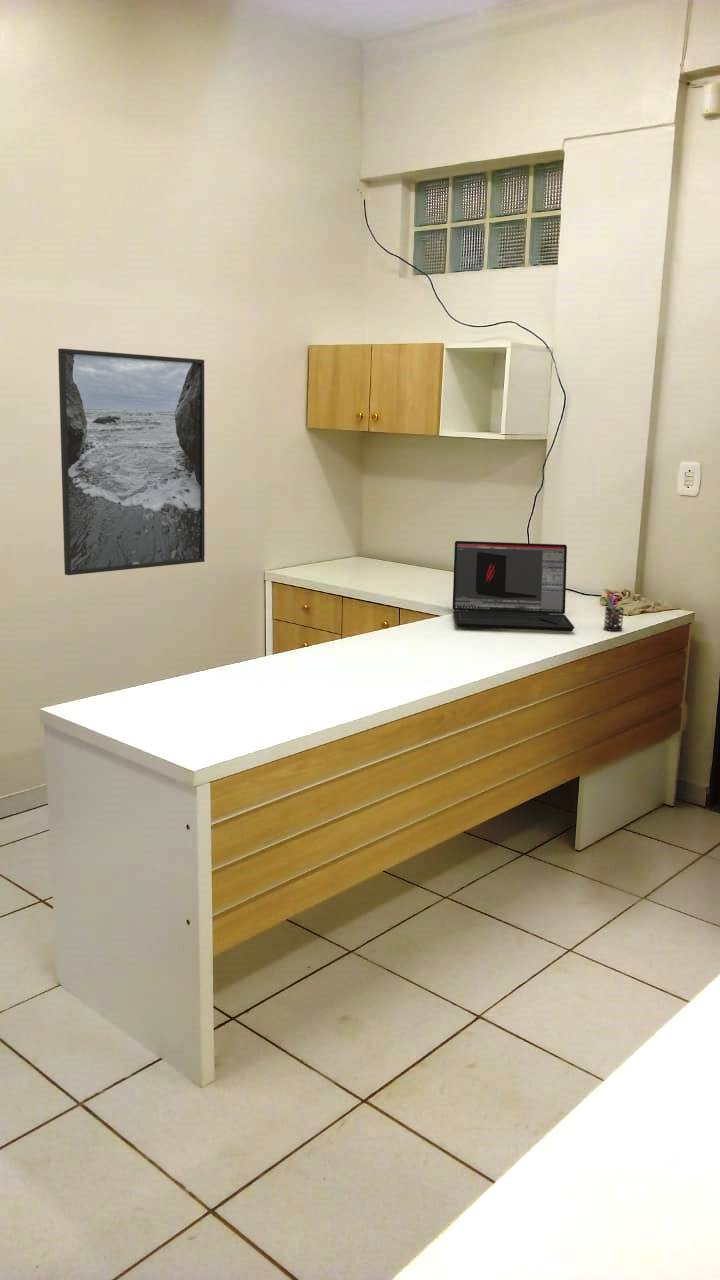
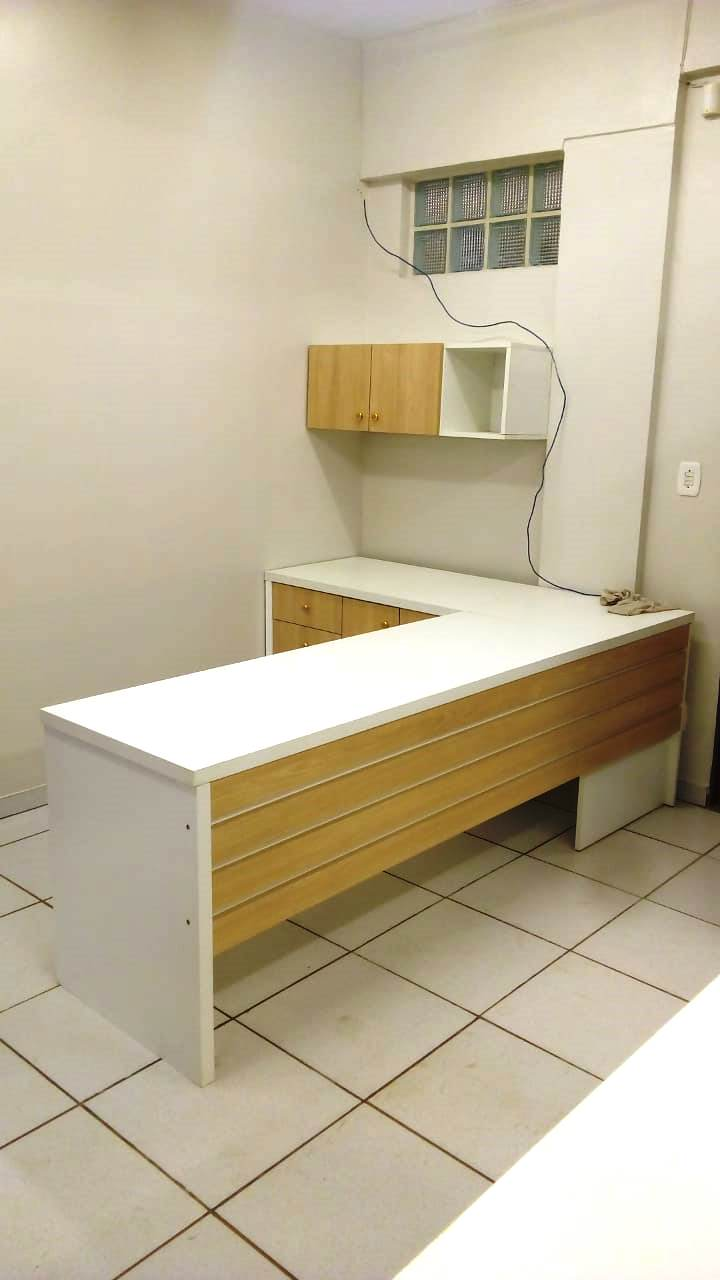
- laptop (512, 585)
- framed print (137, 463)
- pen holder (612, 610)
